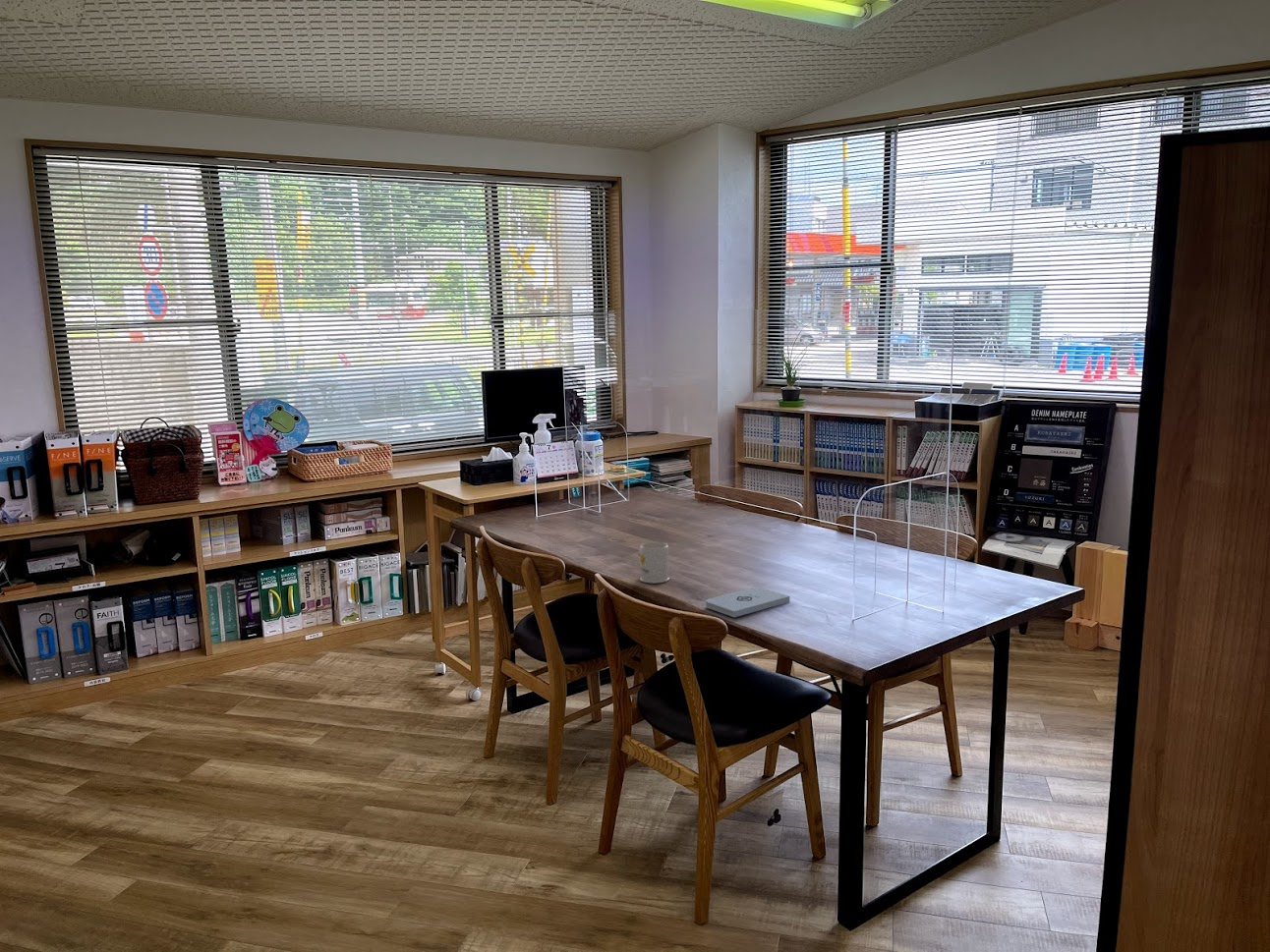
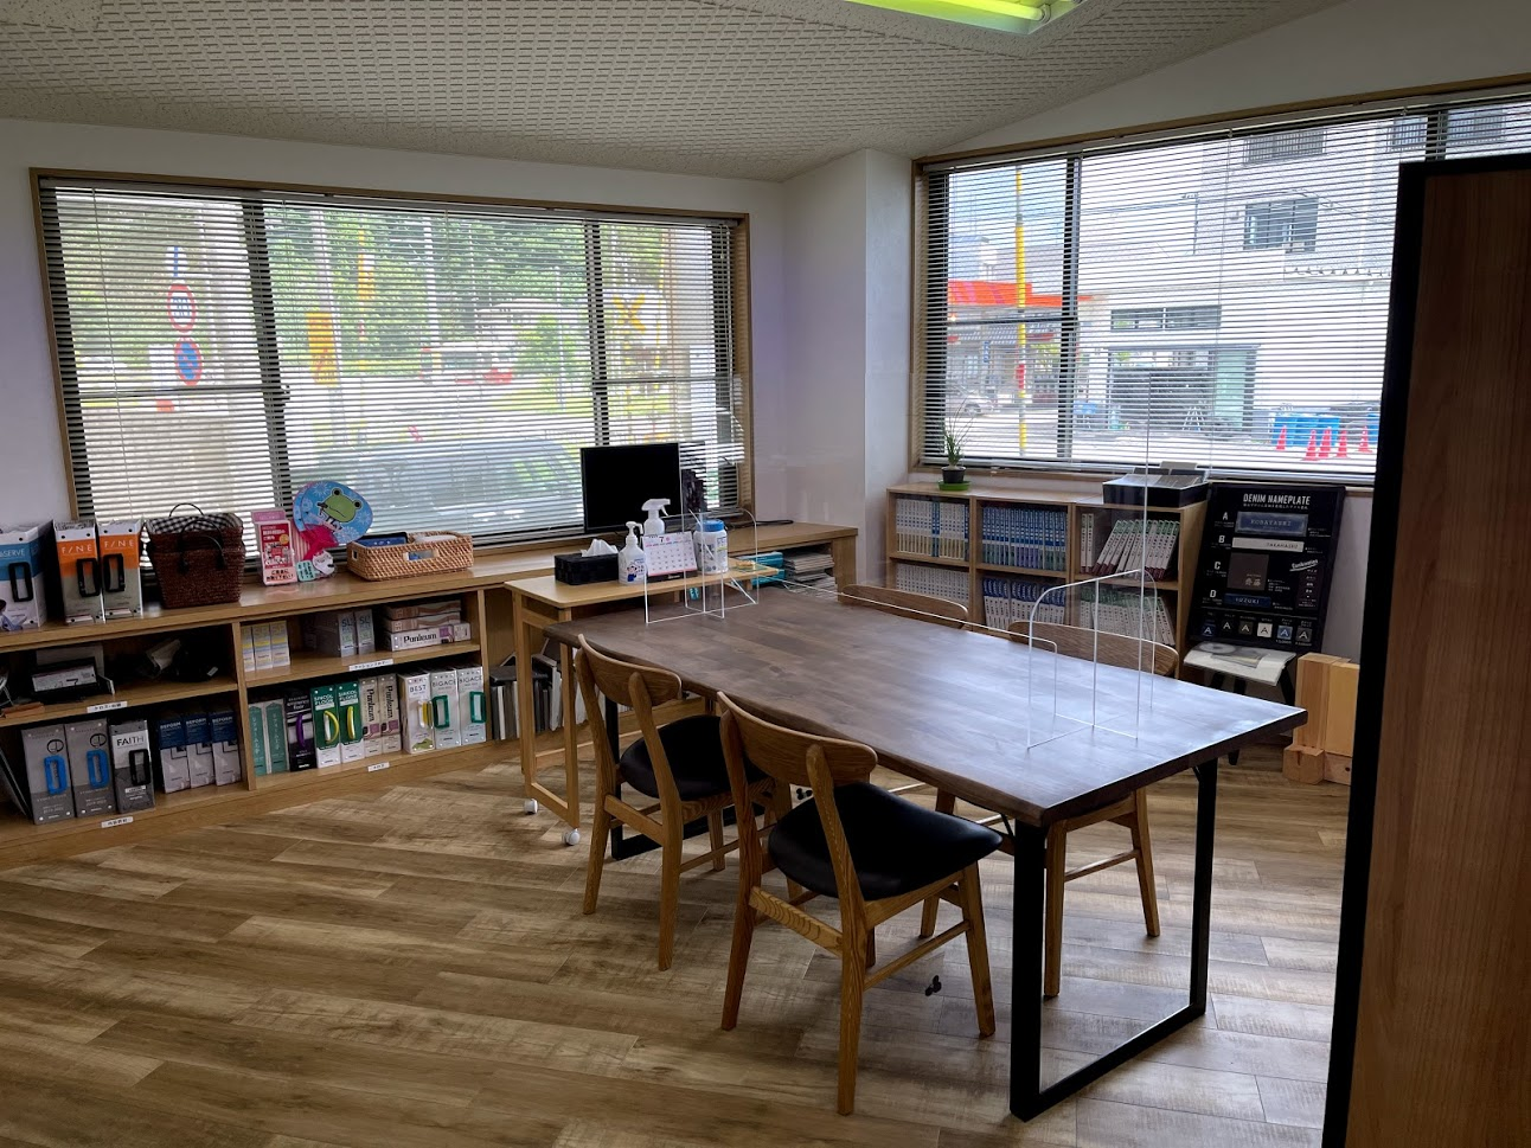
- mug (652, 561)
- notepad (746, 600)
